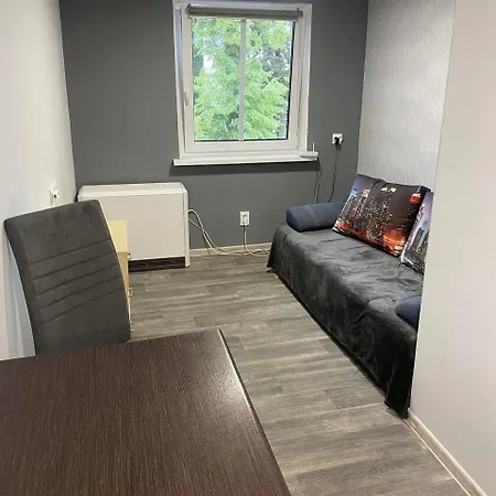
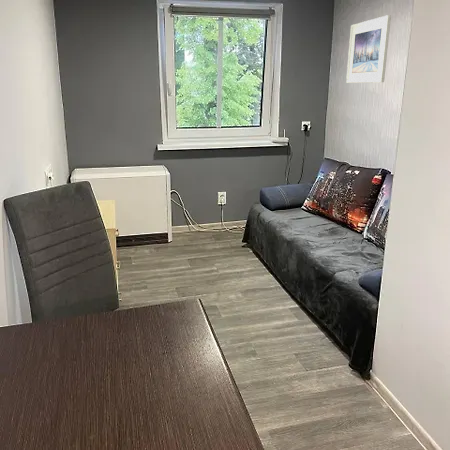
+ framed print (366, 52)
